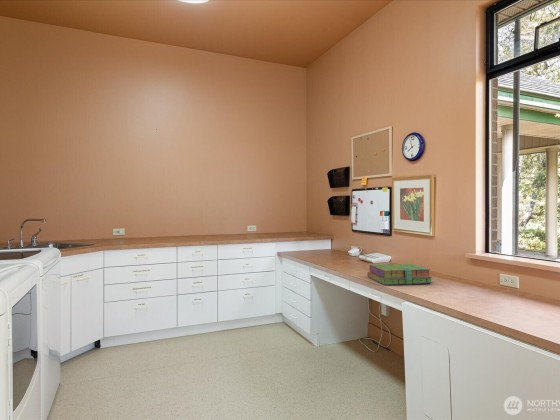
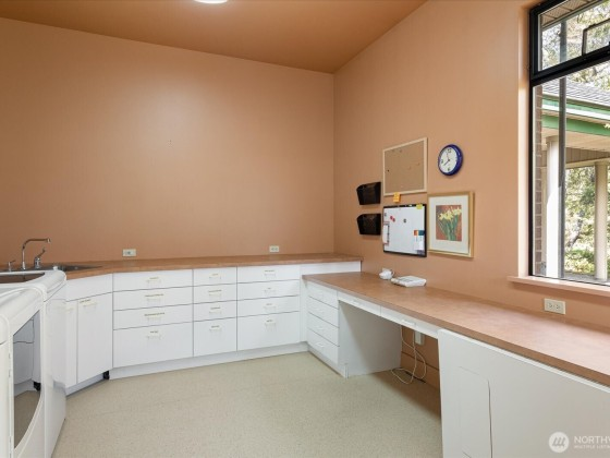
- stack of books (398, 273)
